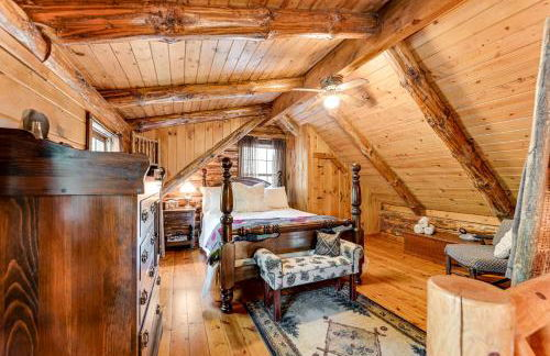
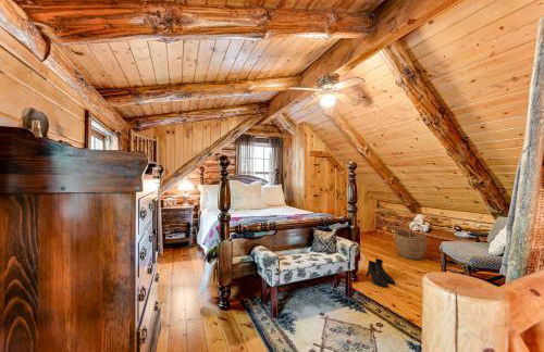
+ woven basket (410, 240)
+ boots (380, 271)
